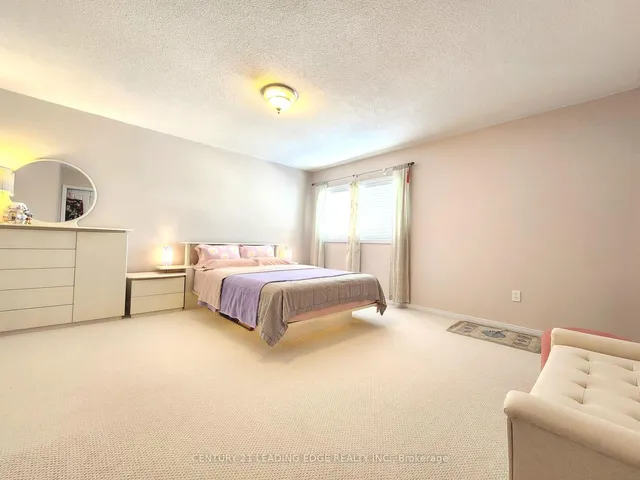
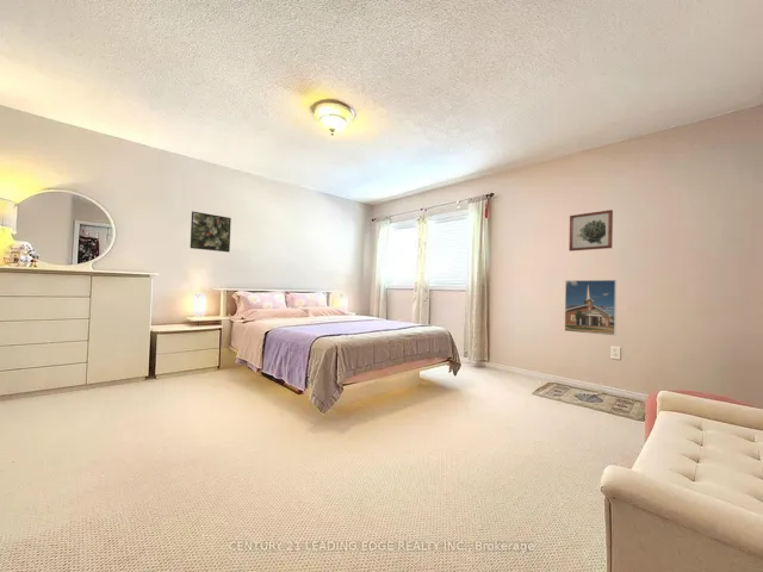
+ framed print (211, 232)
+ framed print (589, 306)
+ wall art (590, 231)
